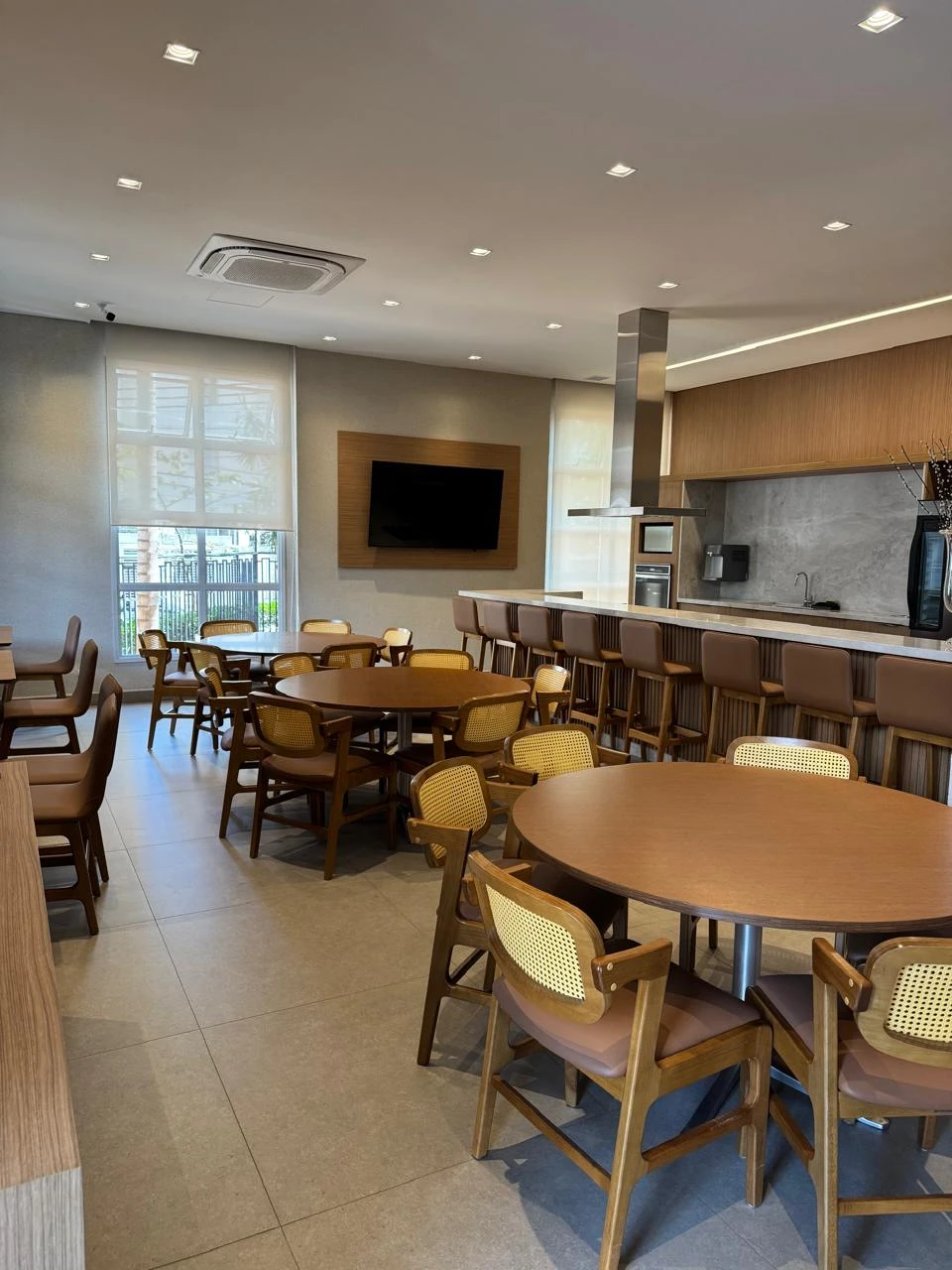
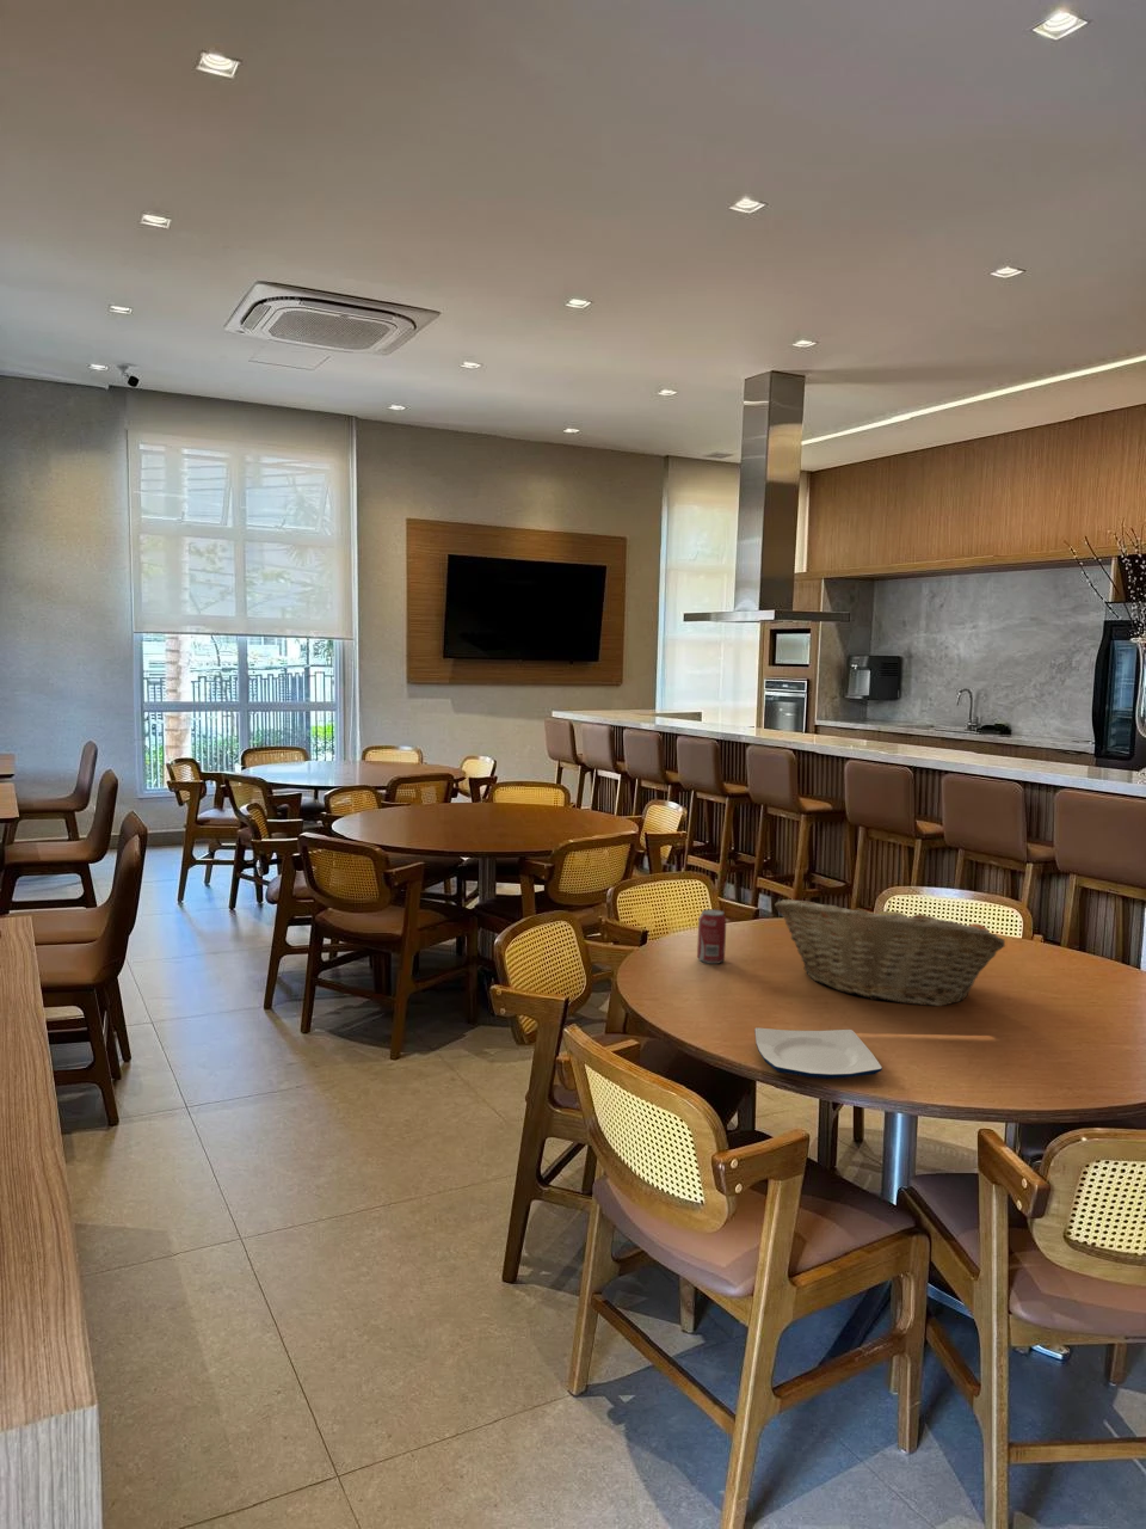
+ plate (814, 1053)
+ beverage can (711, 935)
+ fruit basket (884, 940)
